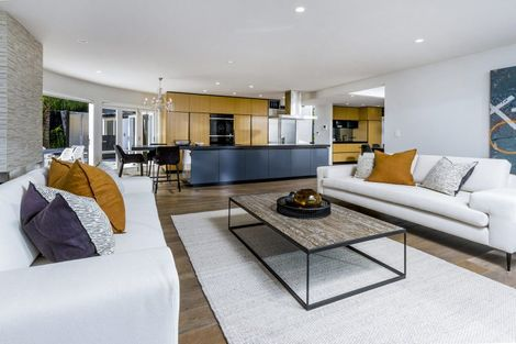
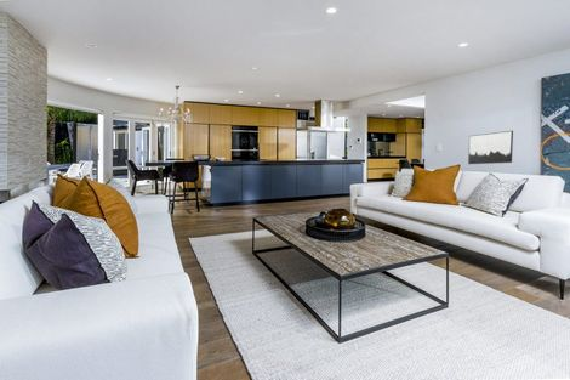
+ wall art (489, 148)
